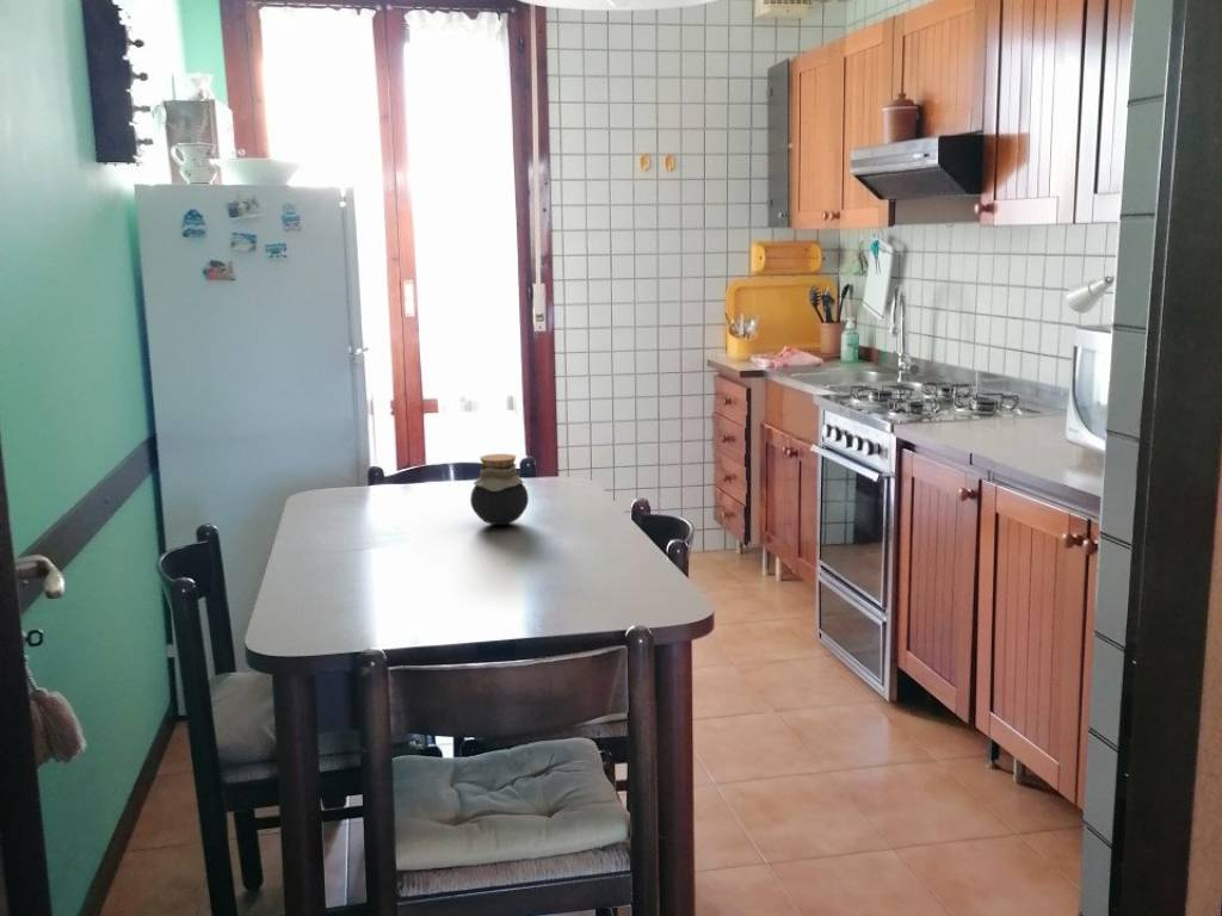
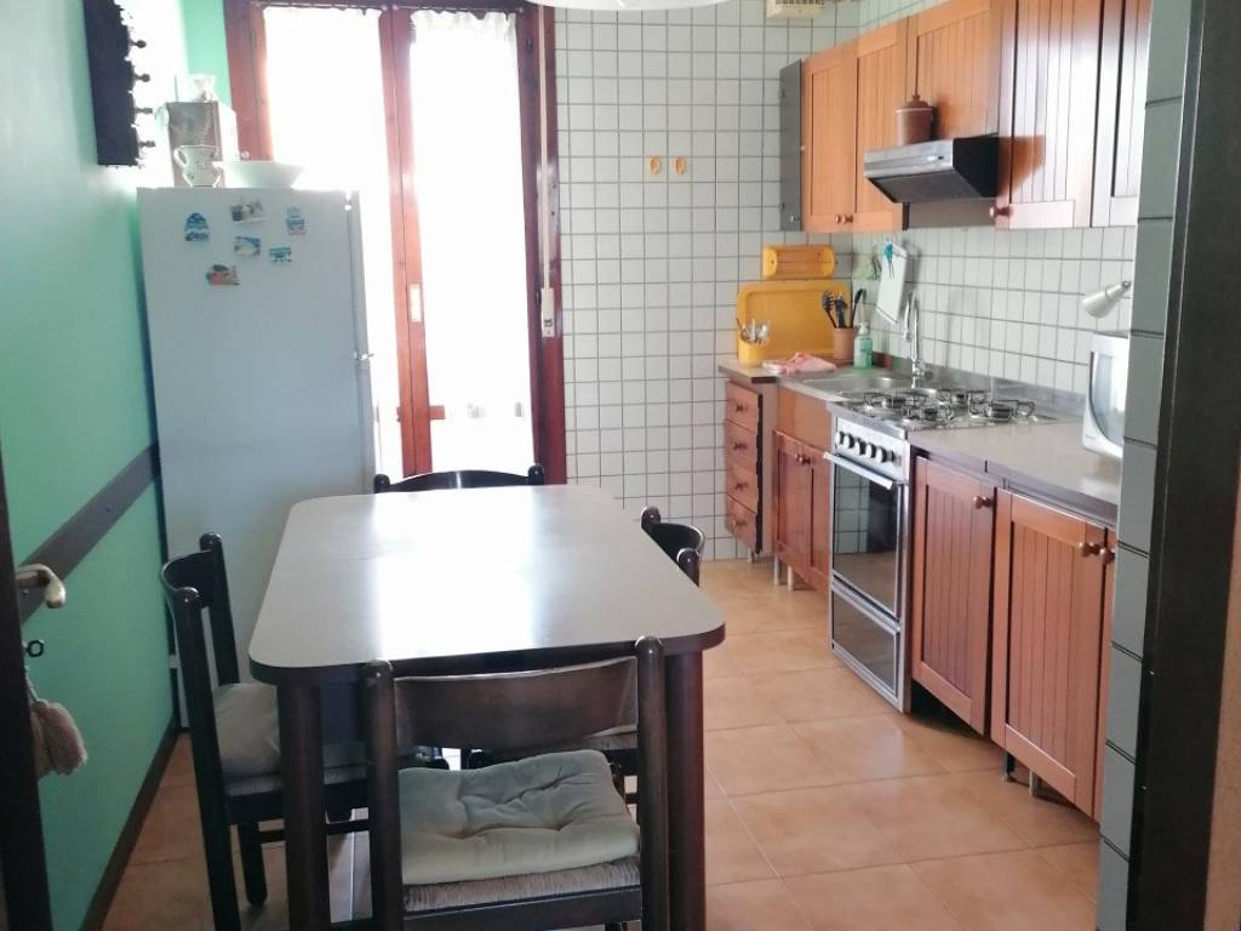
- jar (500, 489)
